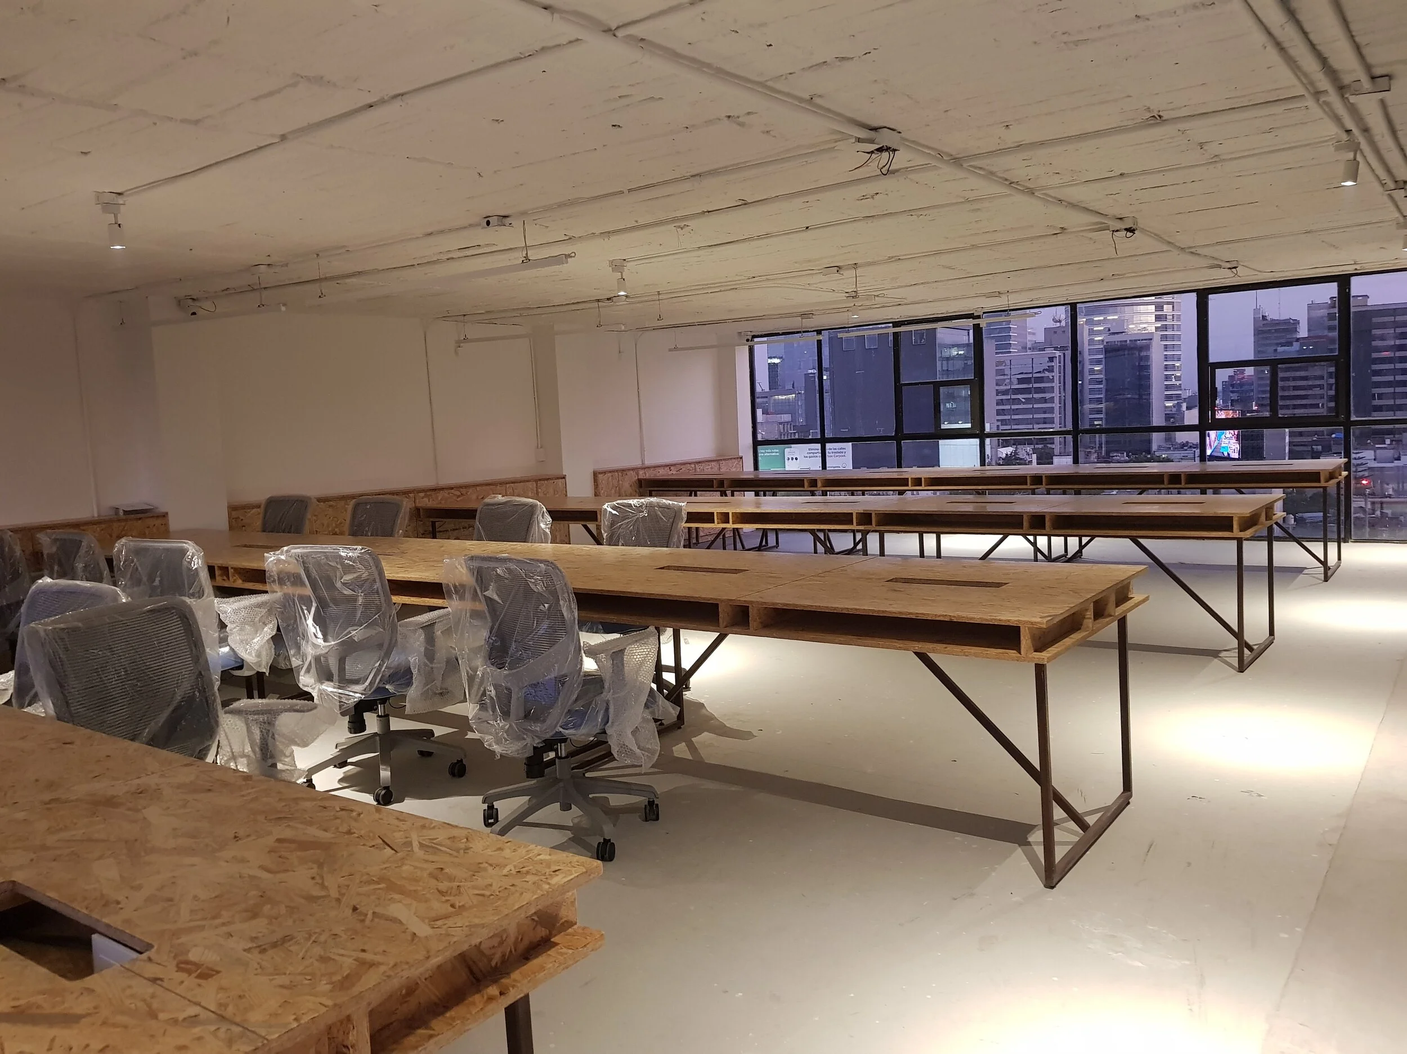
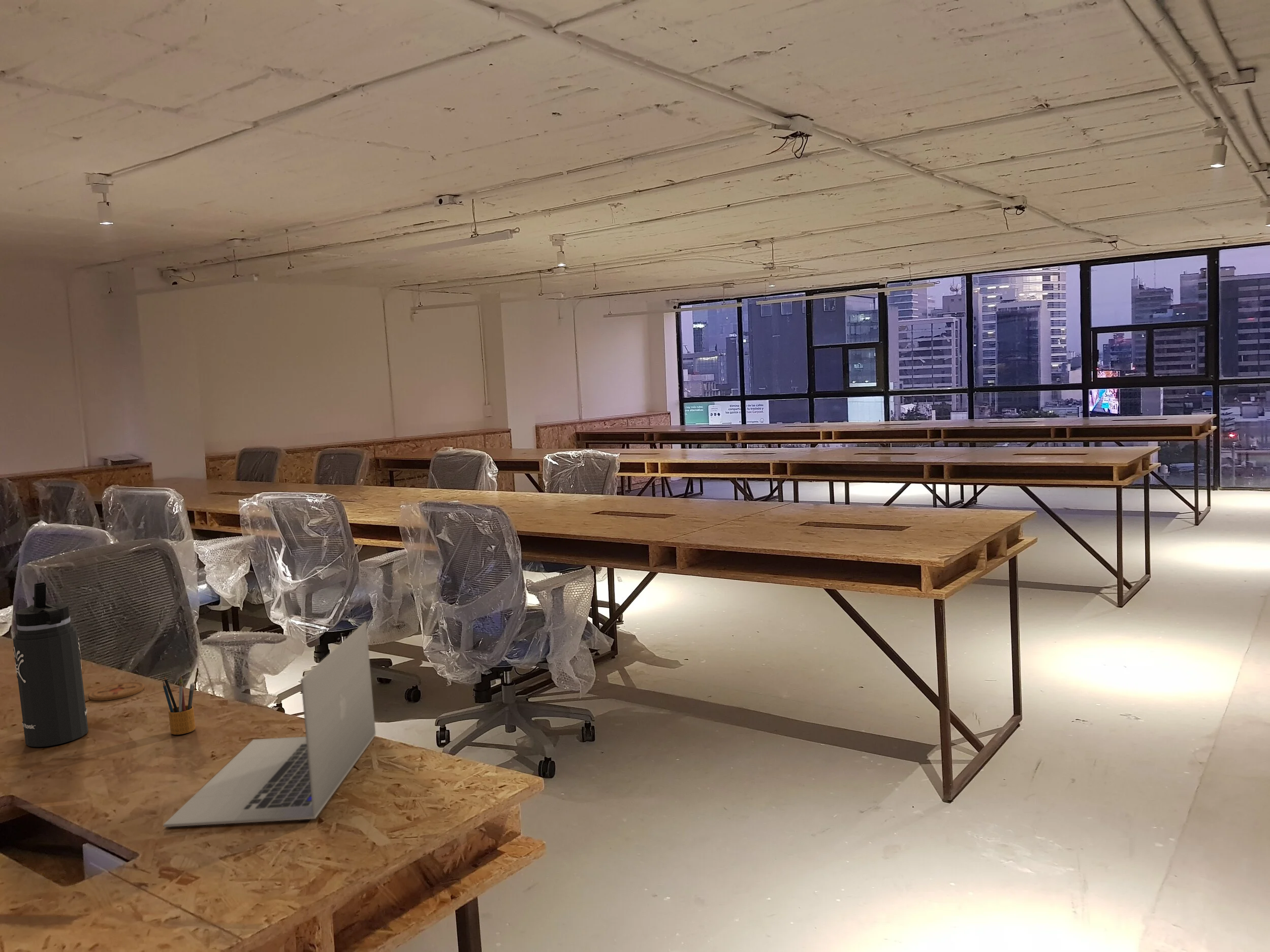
+ thermos bottle (50, 661)
+ coaster (117, 691)
+ pencil box (179, 703)
+ laptop (275, 738)
